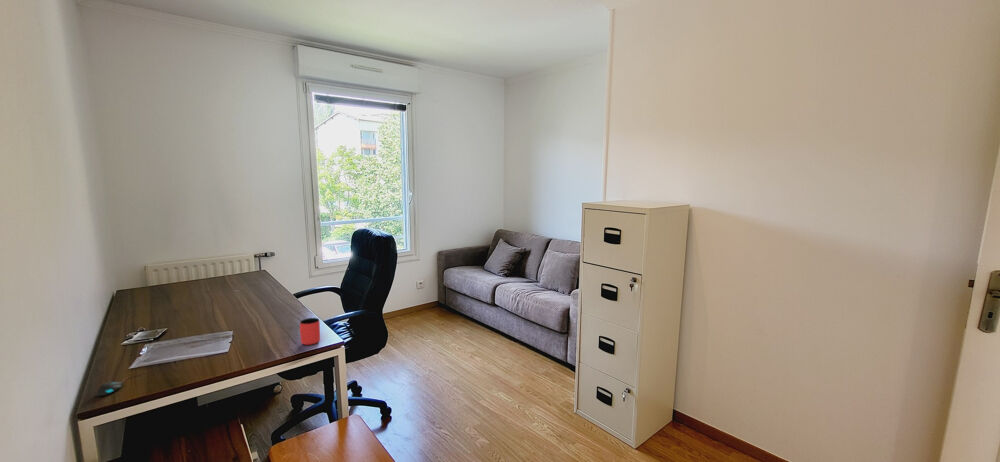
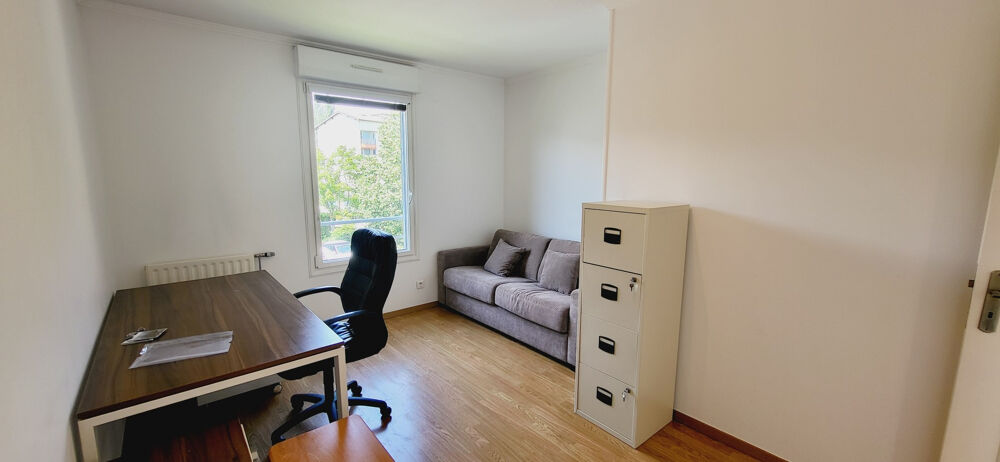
- mouse (123, 380)
- cup (307, 330)
